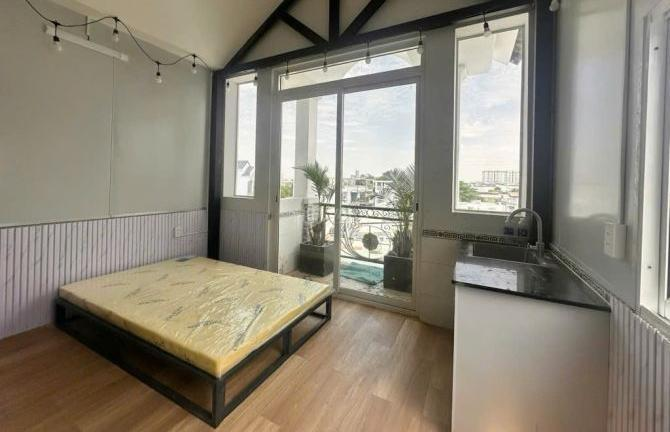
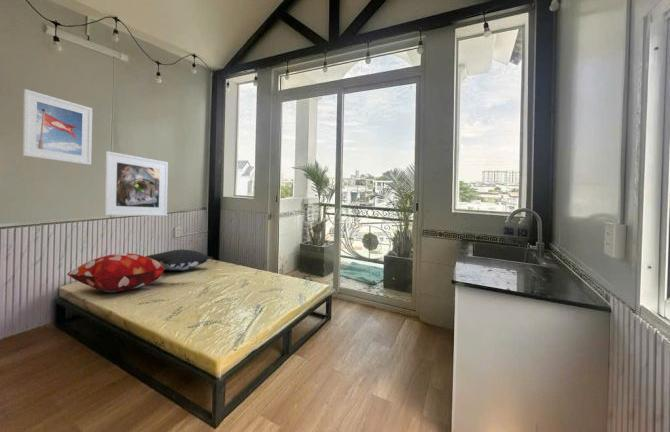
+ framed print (60, 130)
+ pillow (176, 259)
+ decorative pillow (119, 271)
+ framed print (138, 186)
